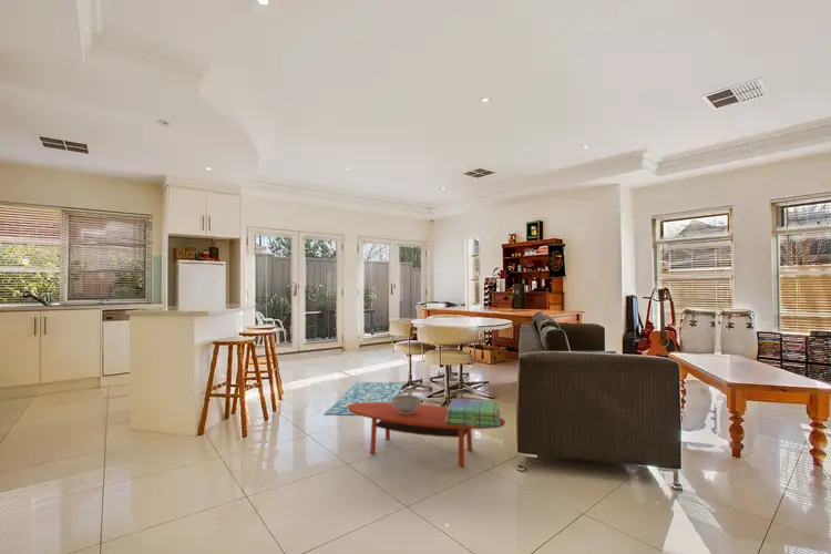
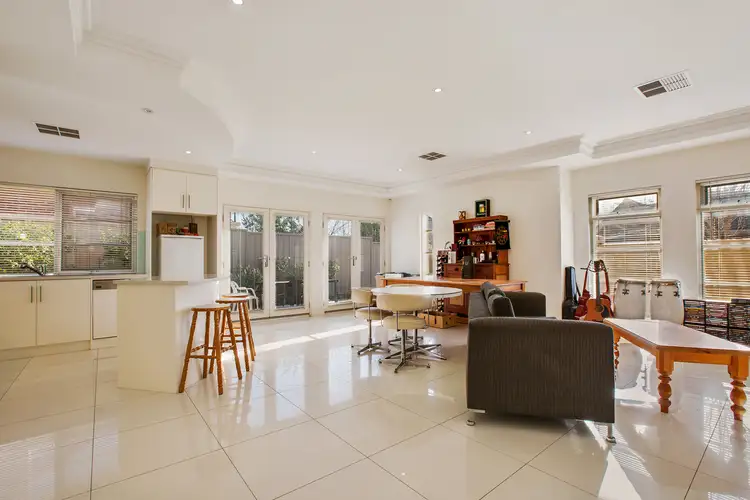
- decorative bowl (406, 404)
- stack of books (473, 412)
- rug (369, 396)
- coffee table (421, 431)
